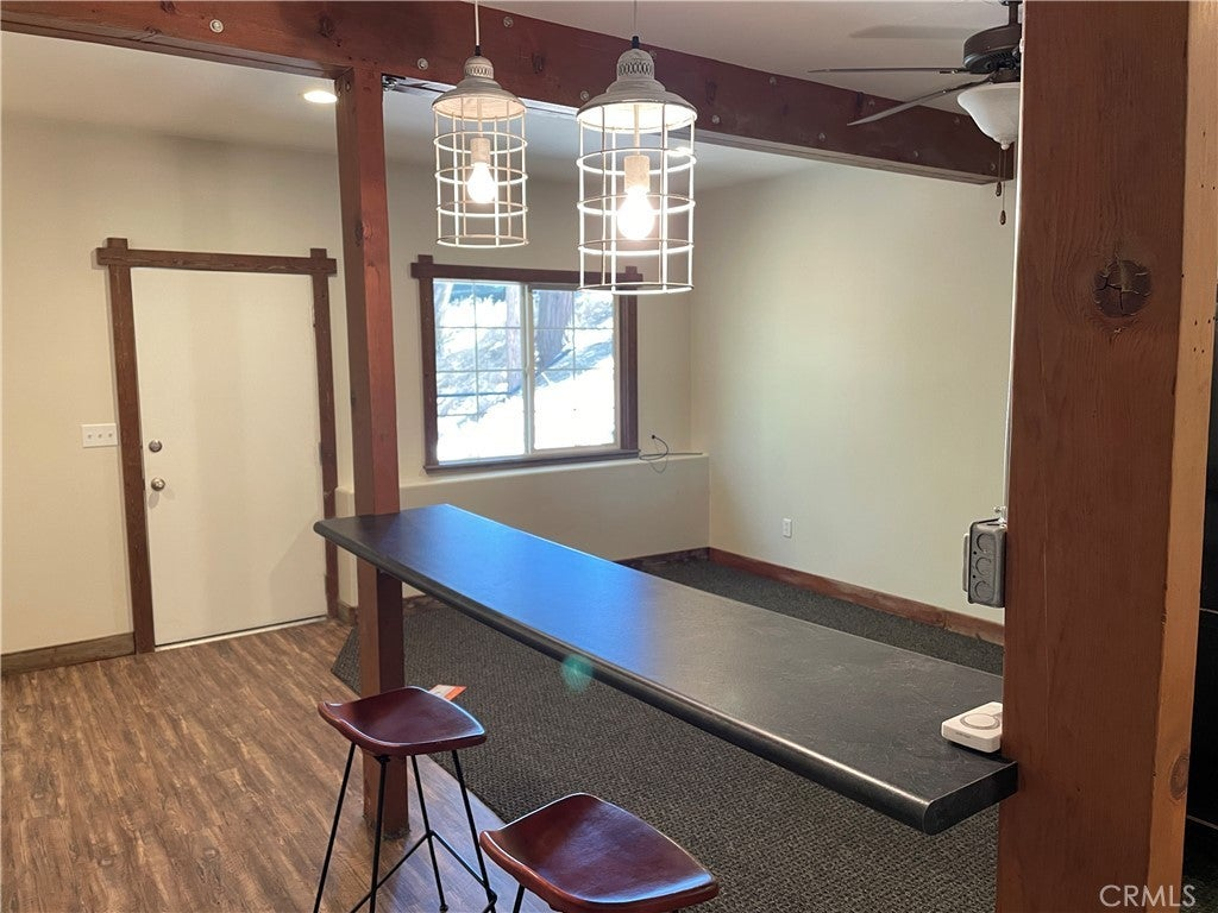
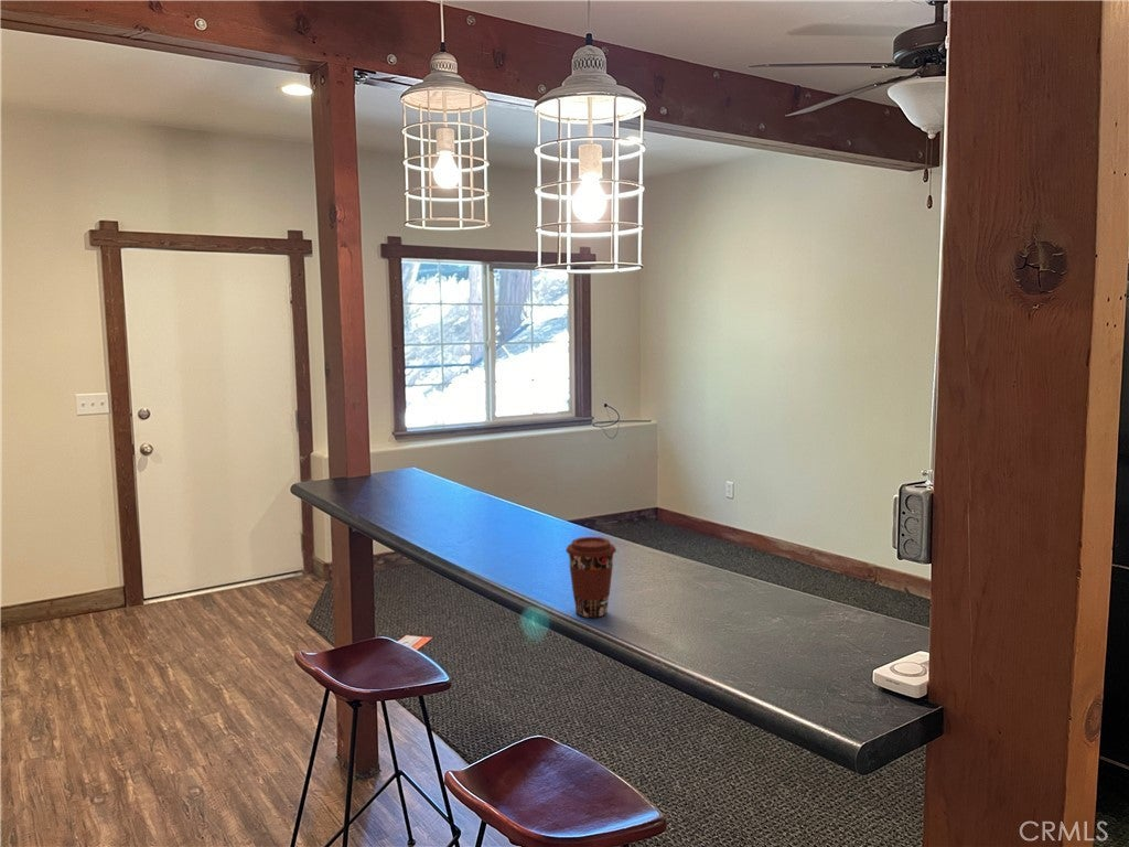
+ coffee cup (591, 577)
